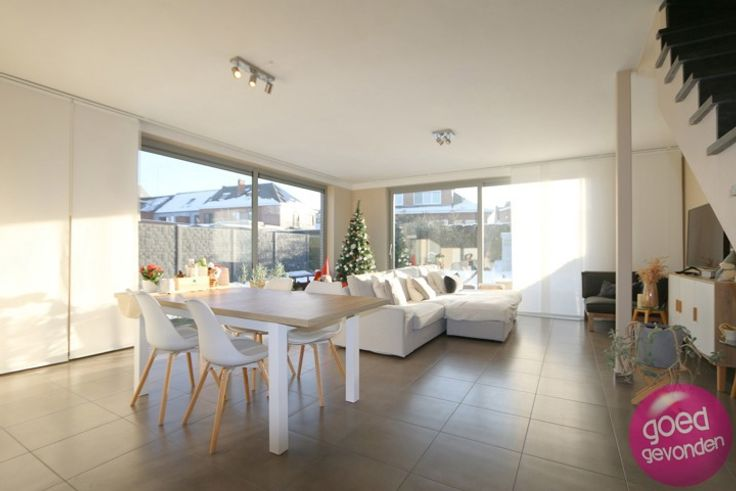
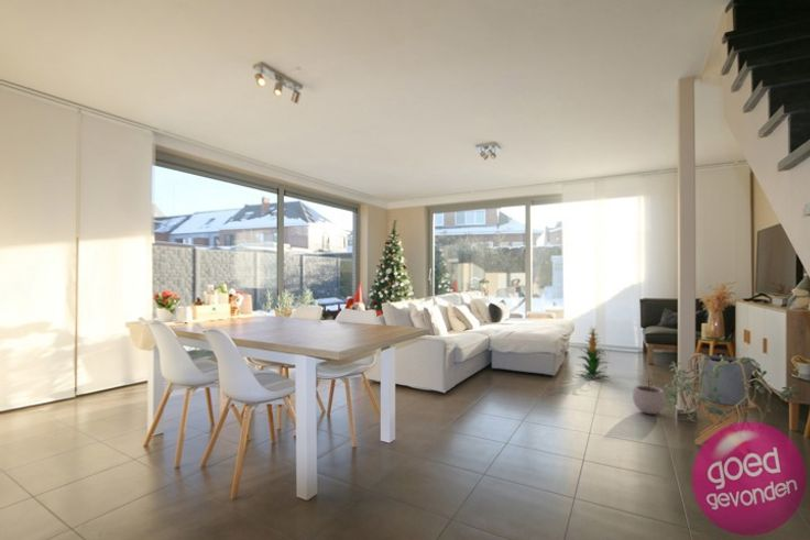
+ indoor plant (592, 350)
+ plant pot (648, 395)
